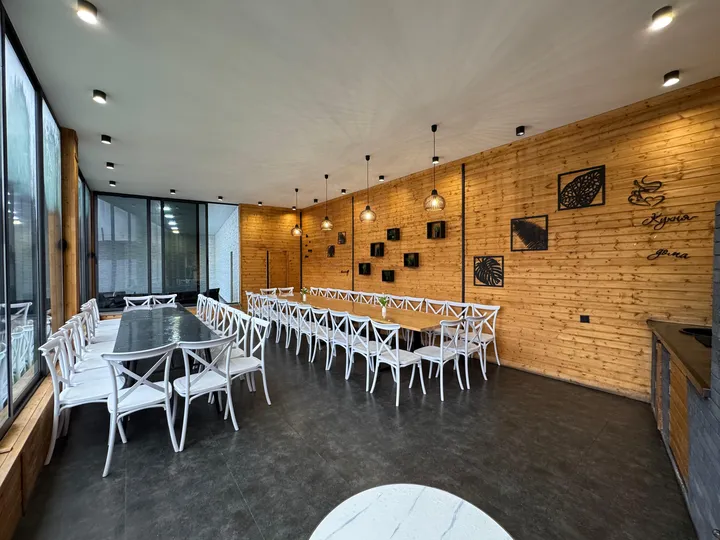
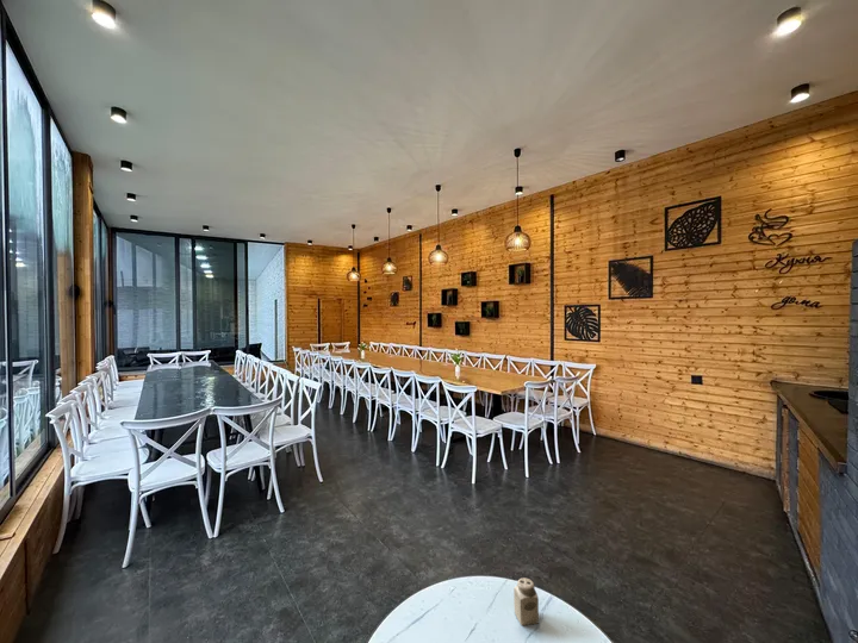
+ salt shaker (526, 599)
